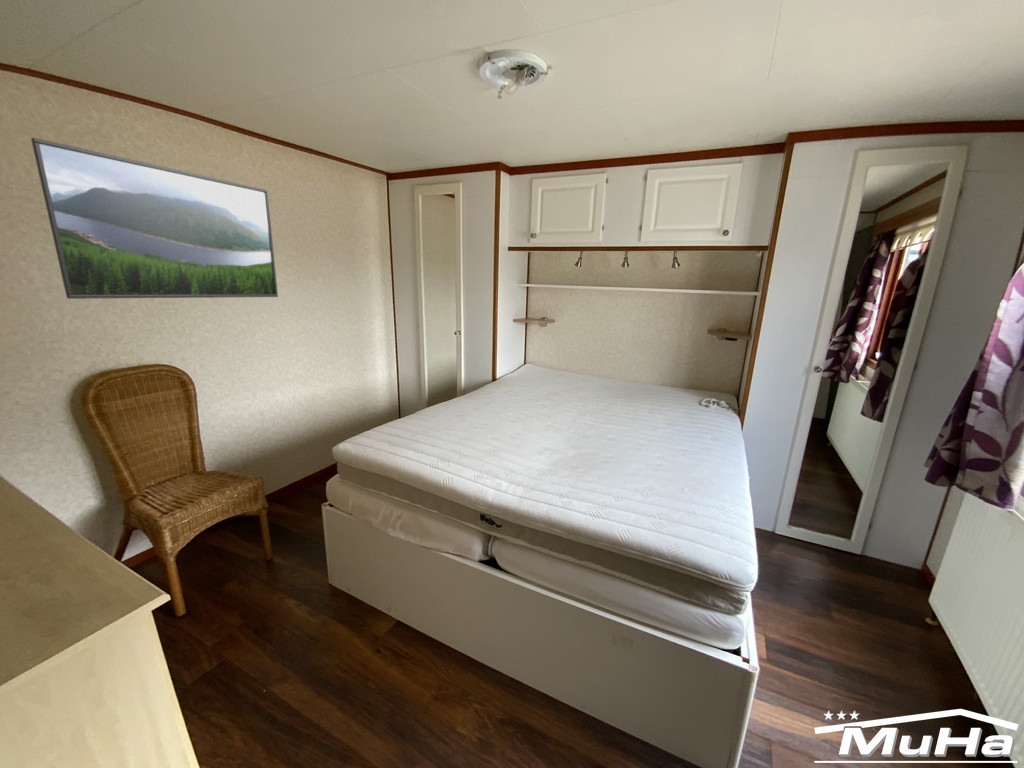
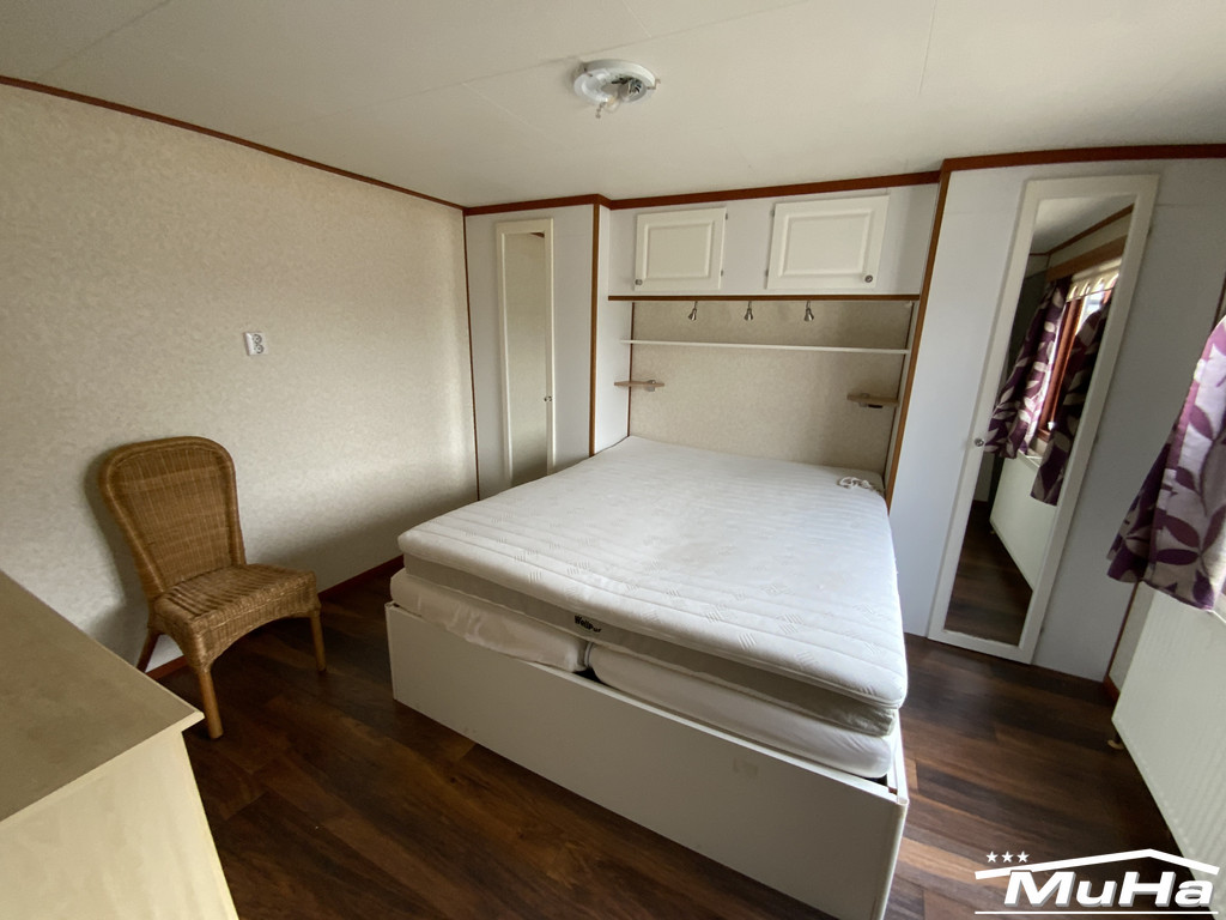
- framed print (182, 235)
